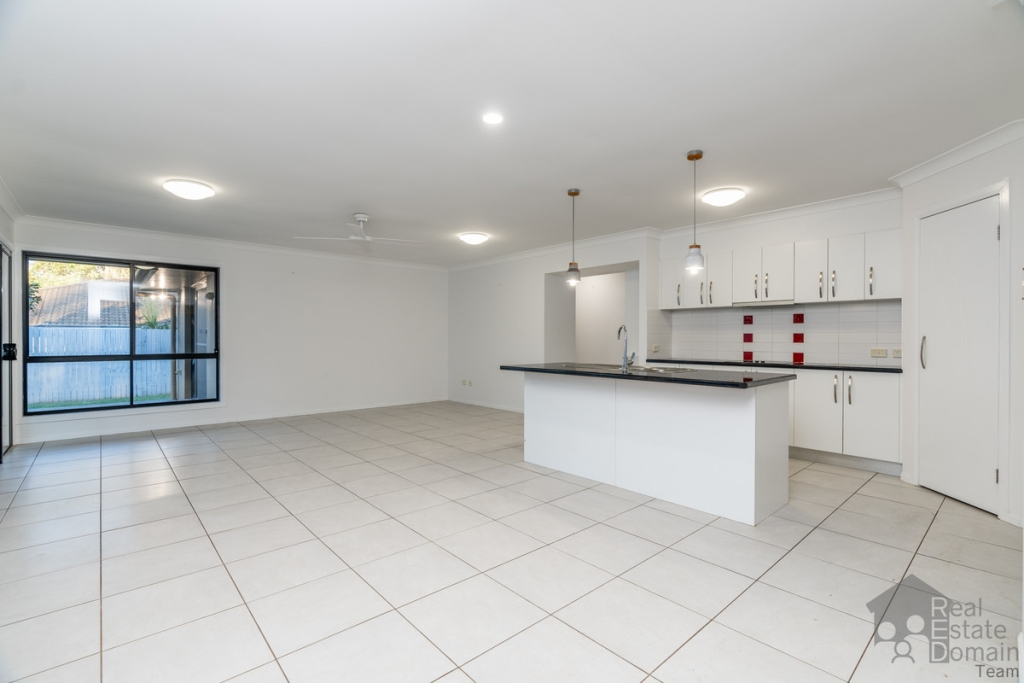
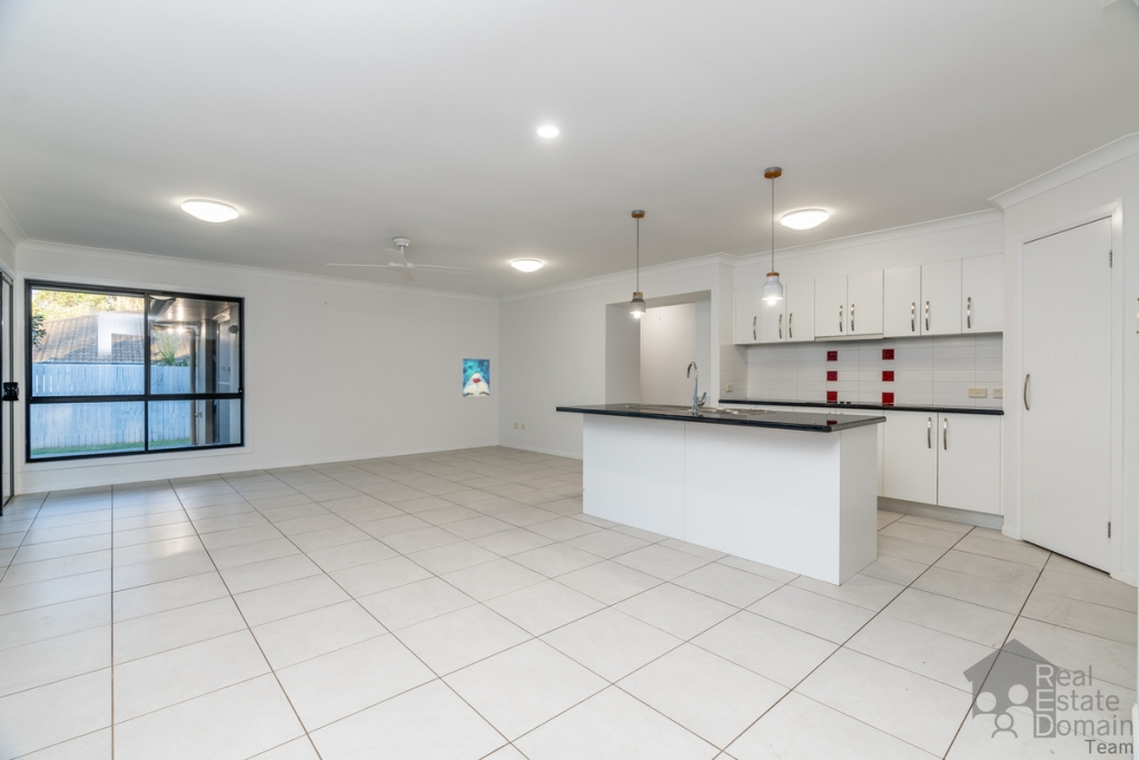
+ wall art (476, 377)
